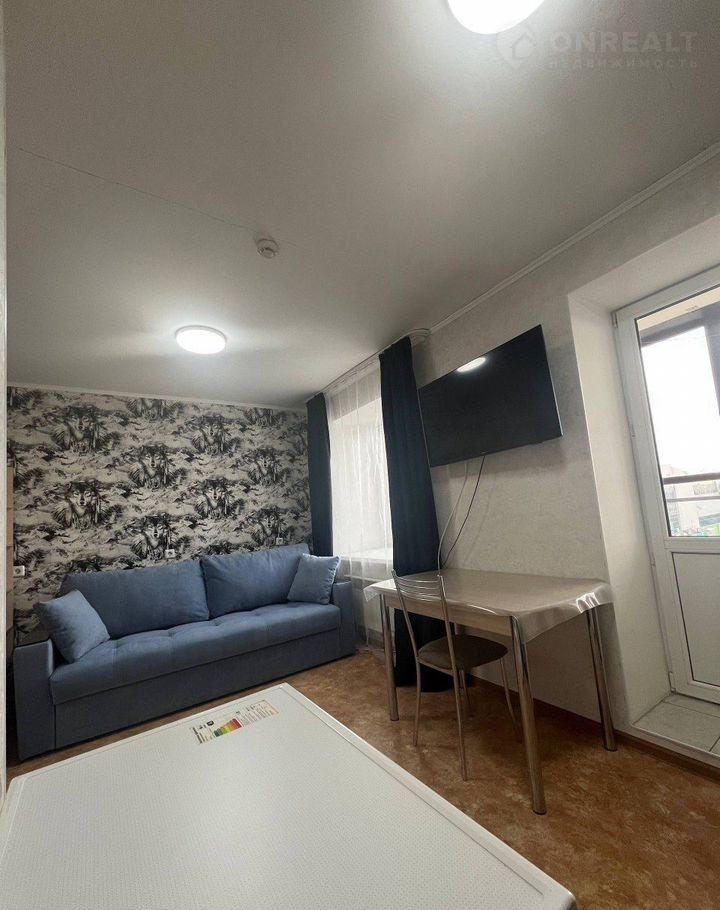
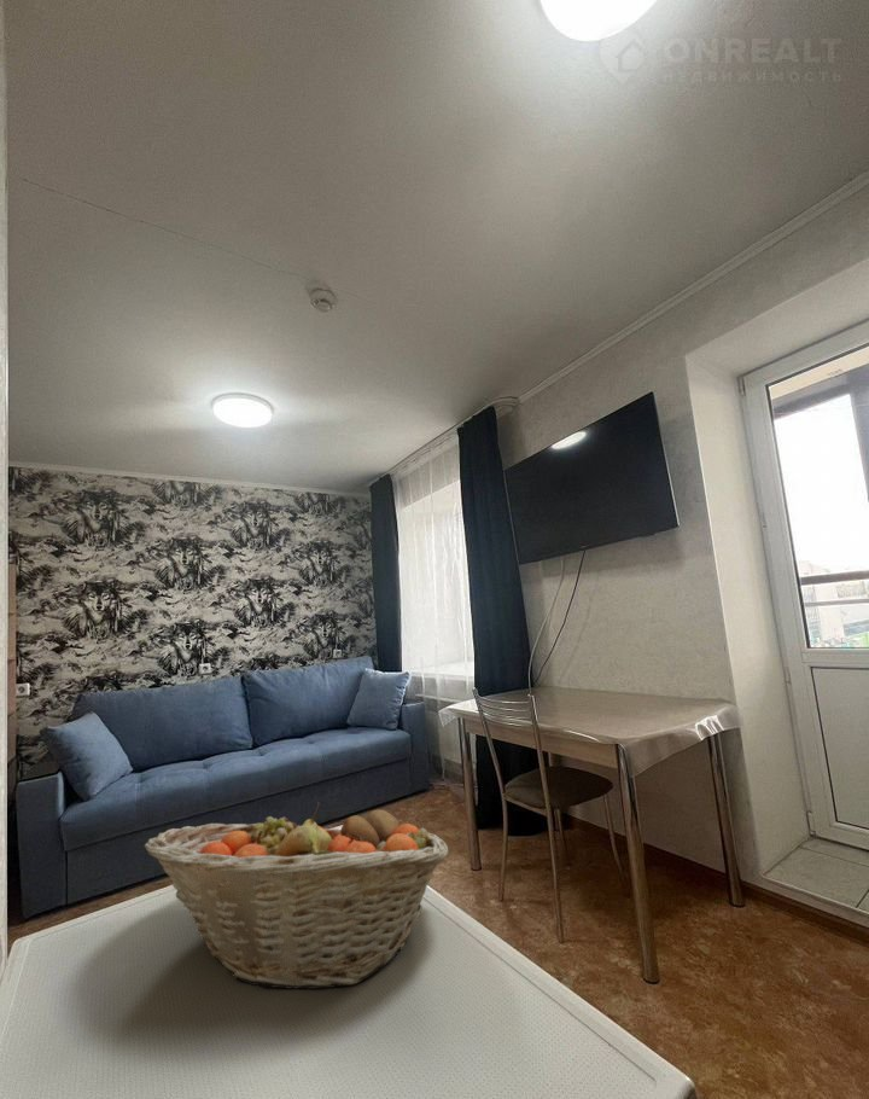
+ fruit basket (302, 866)
